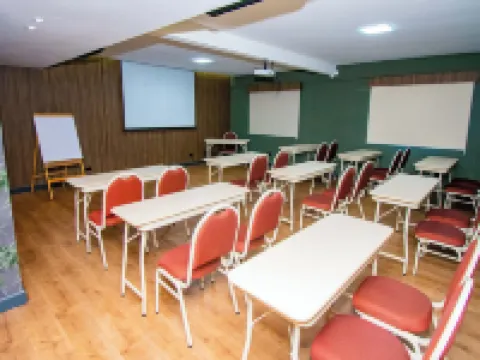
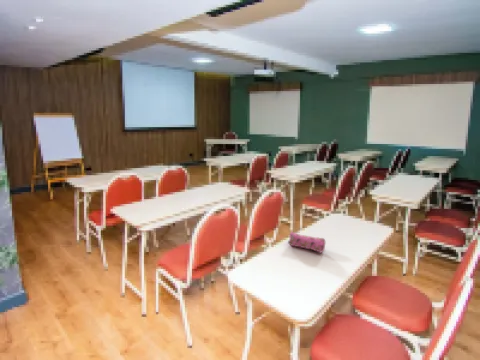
+ pencil case (306, 241)
